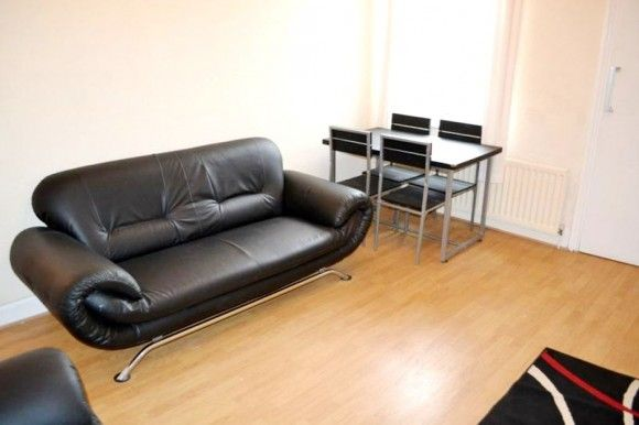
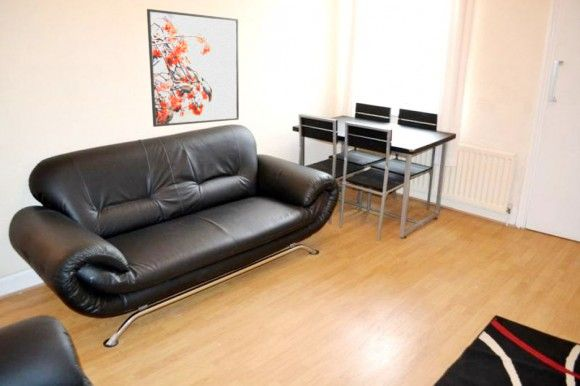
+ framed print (197, 70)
